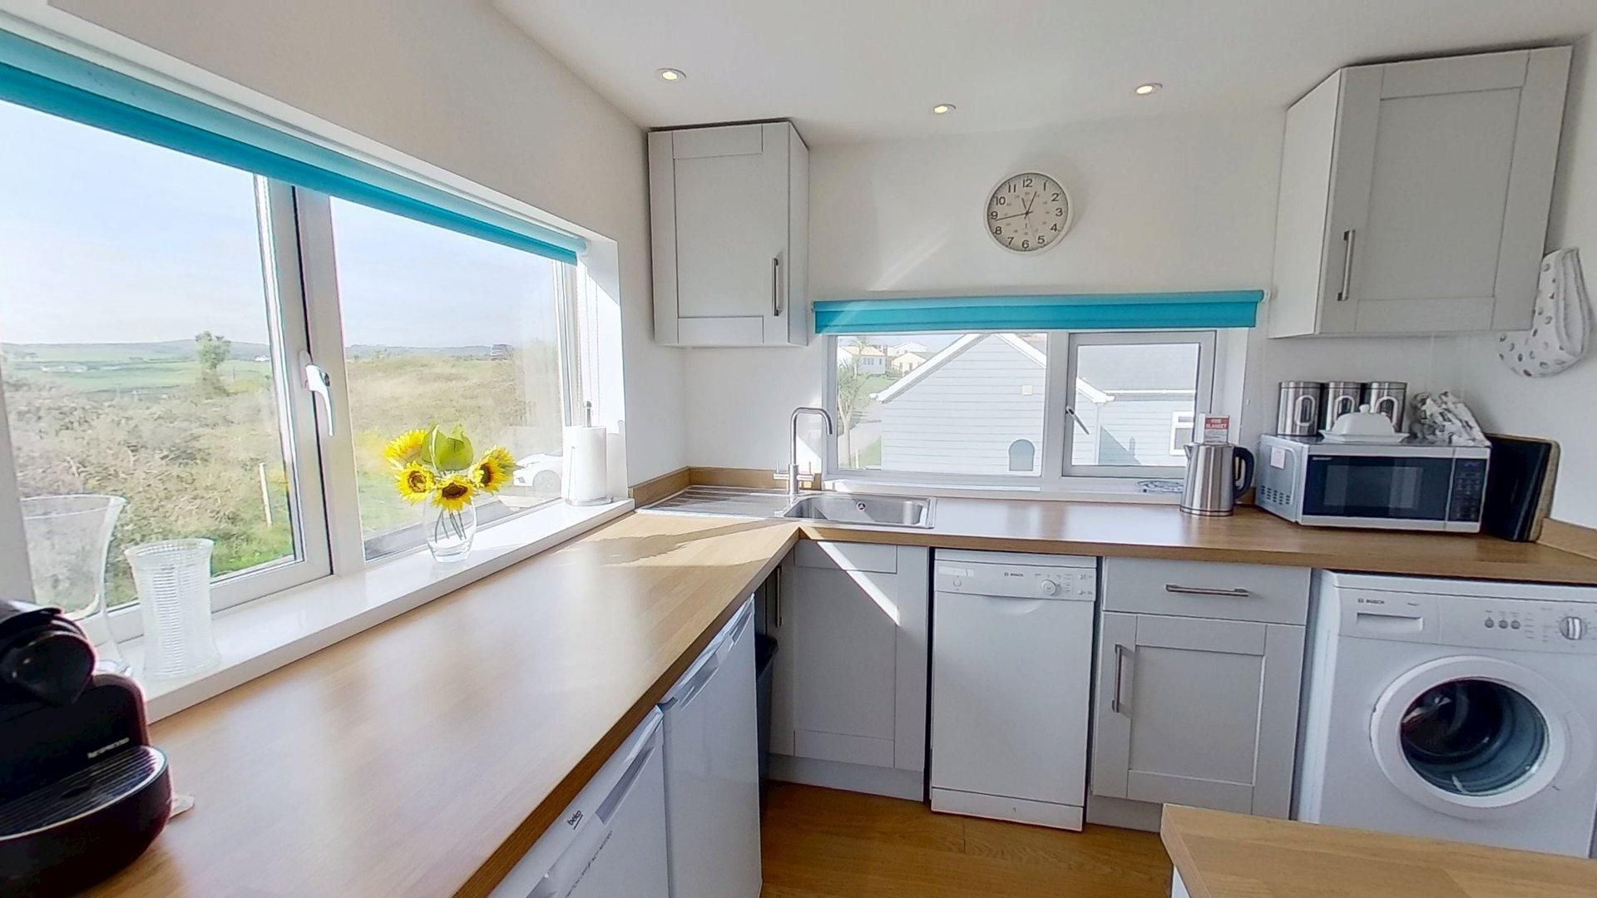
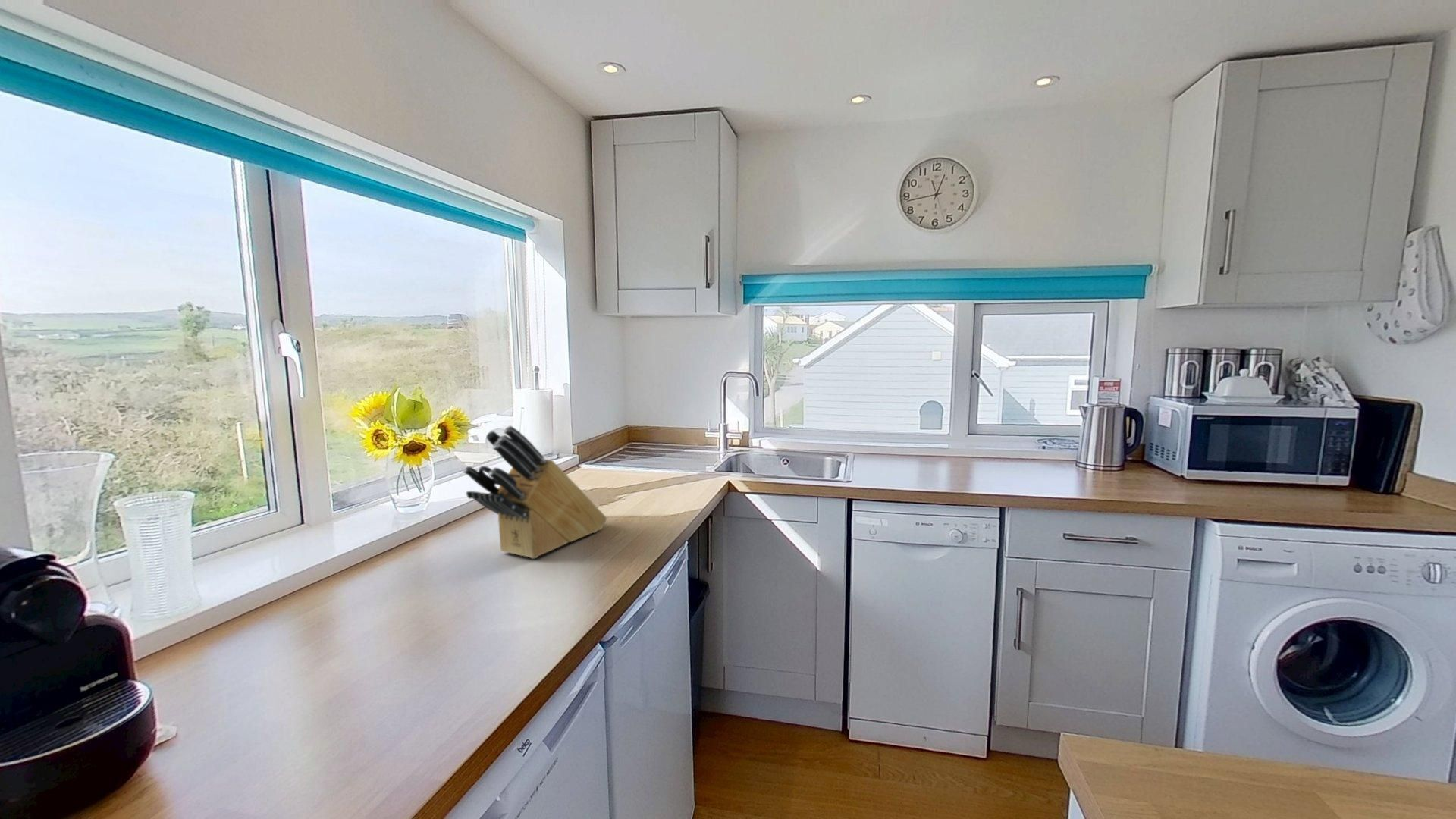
+ knife block (540, 483)
